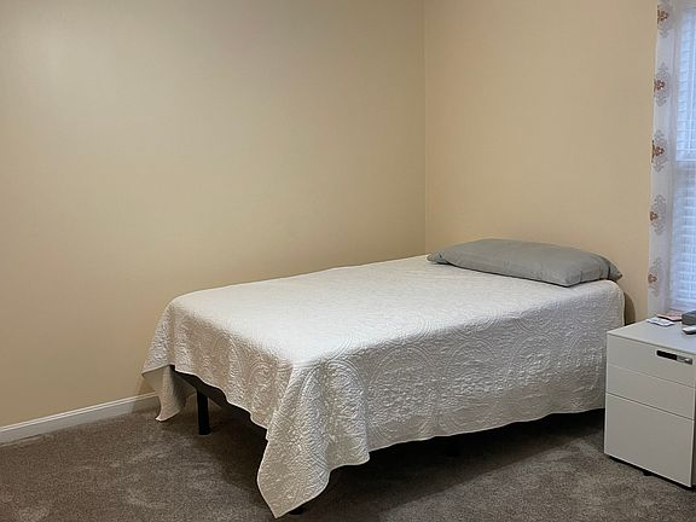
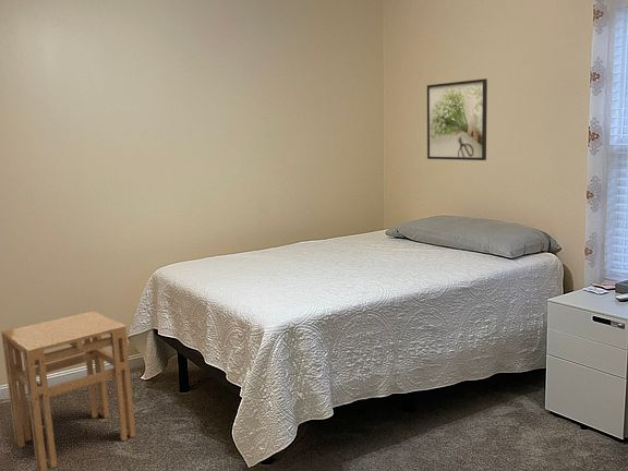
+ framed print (455, 121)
+ stool (70, 384)
